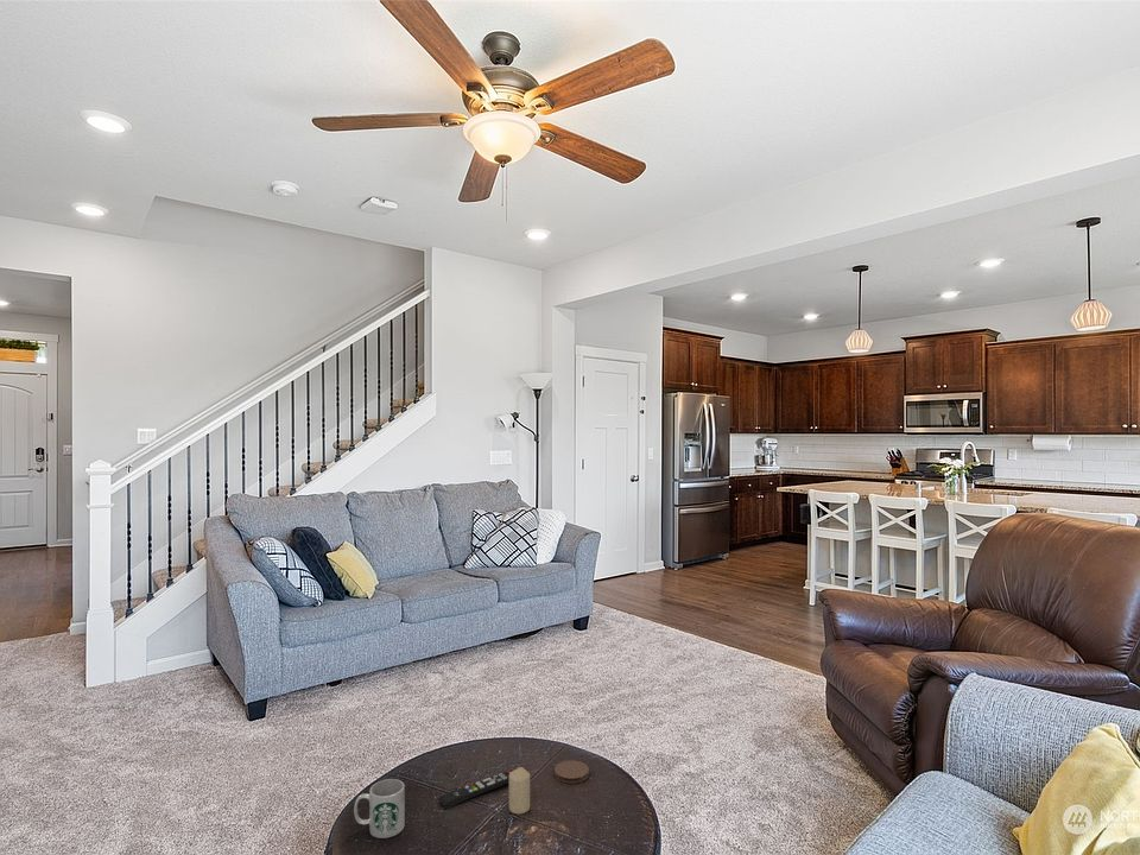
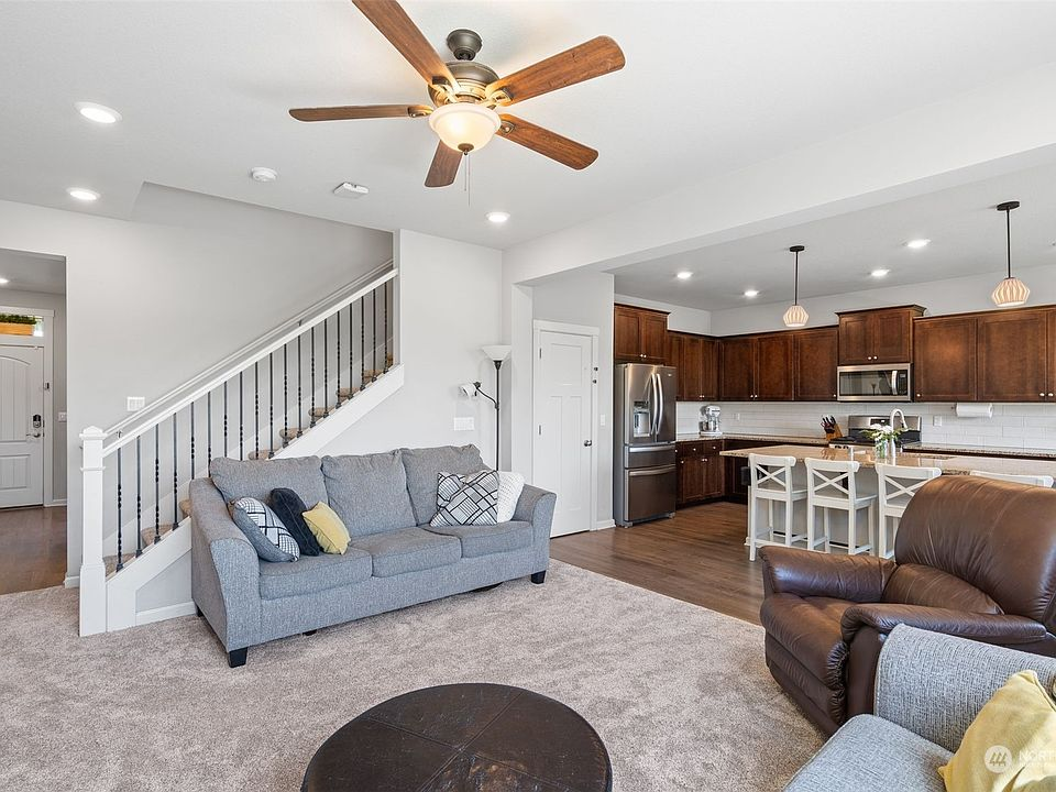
- coaster (571, 771)
- candle (519, 788)
- mug (379, 808)
- remote control (480, 787)
